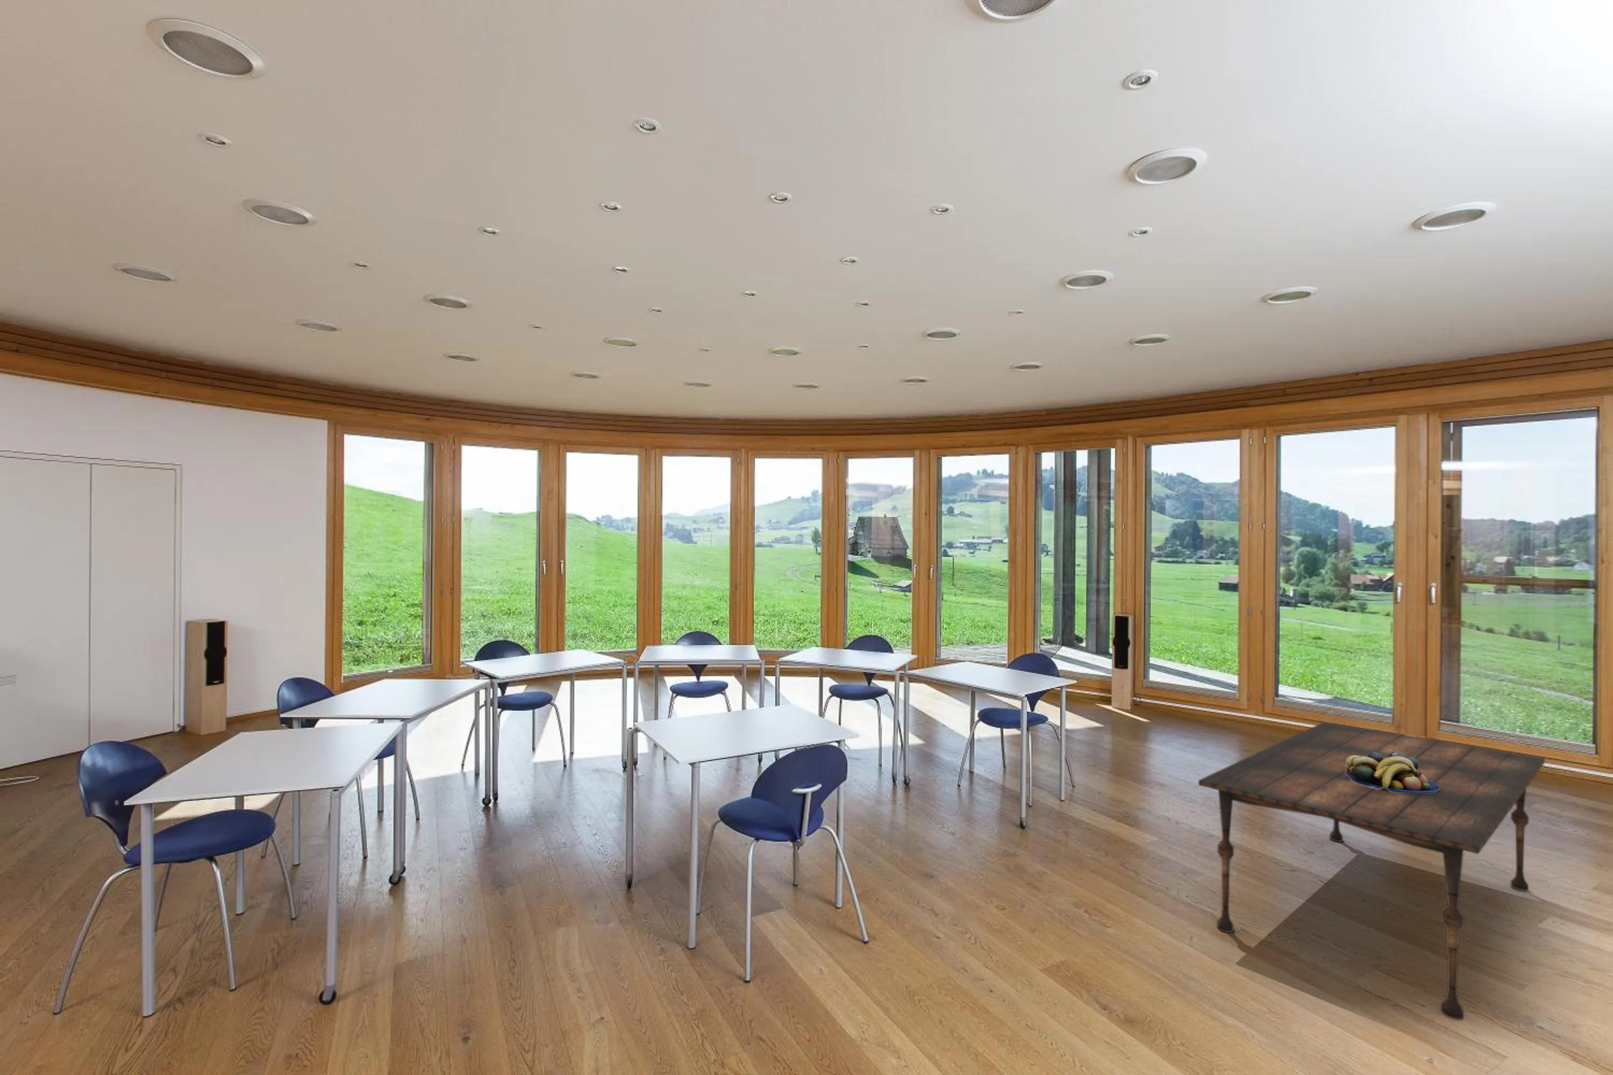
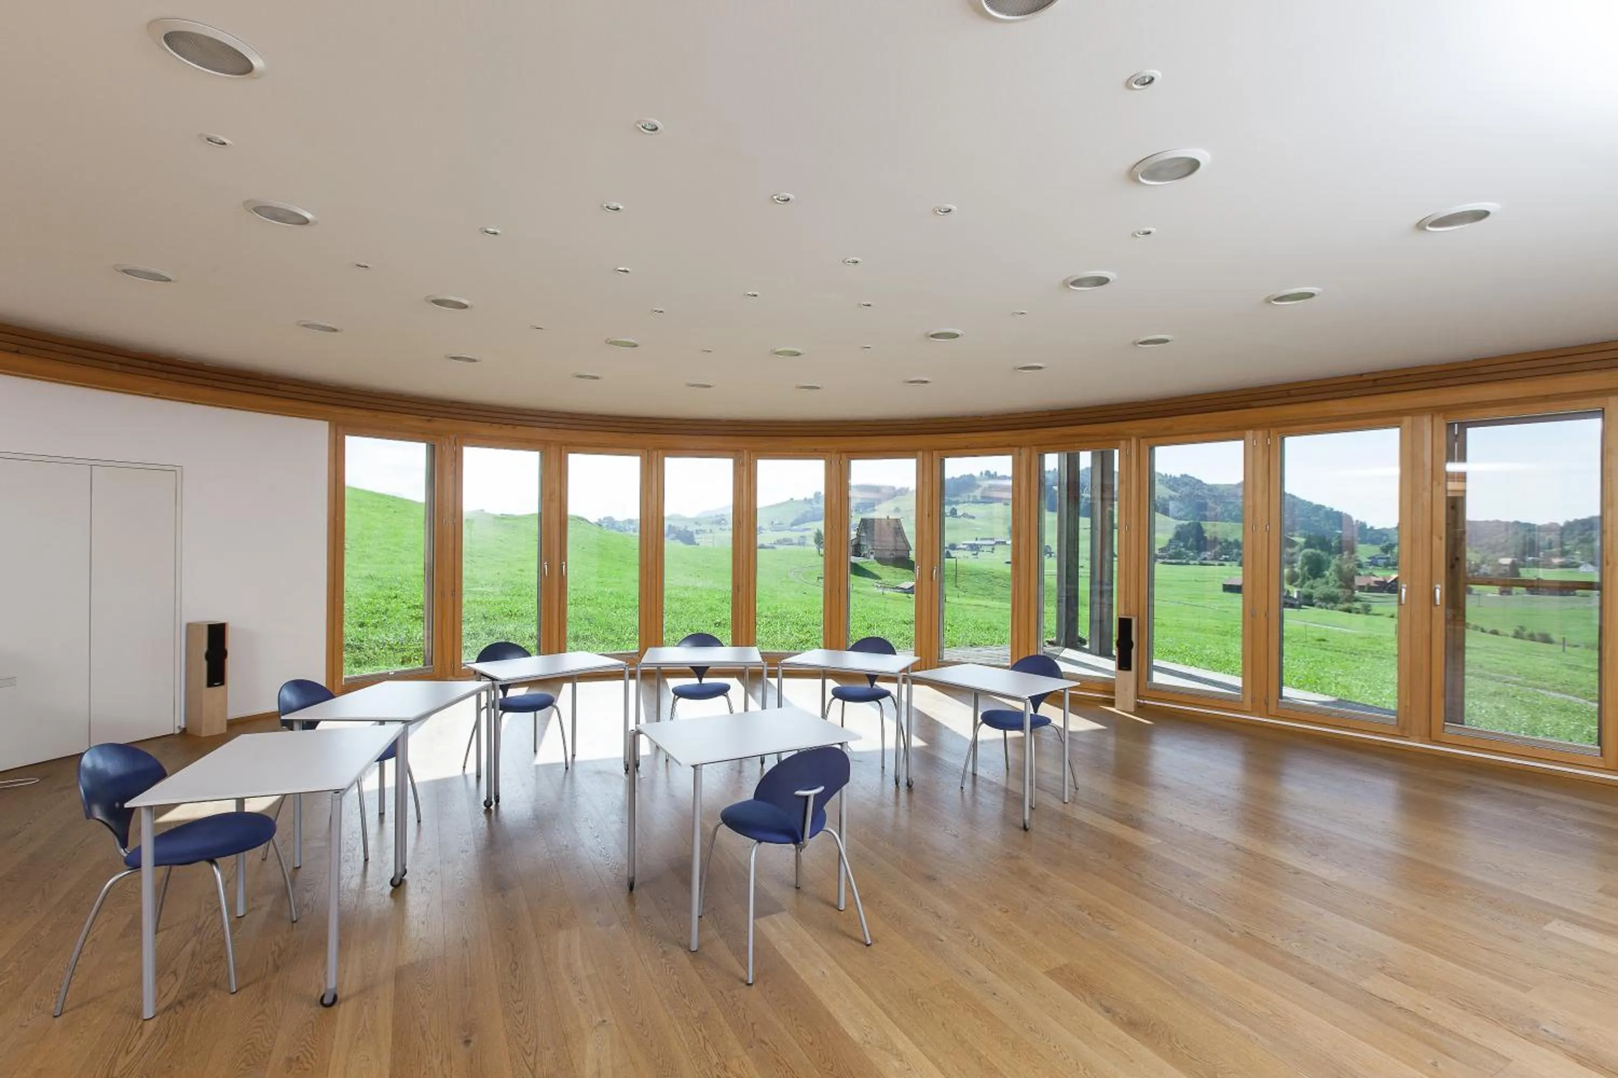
- dining table (1381, 835)
- fruit bowl (1391, 768)
